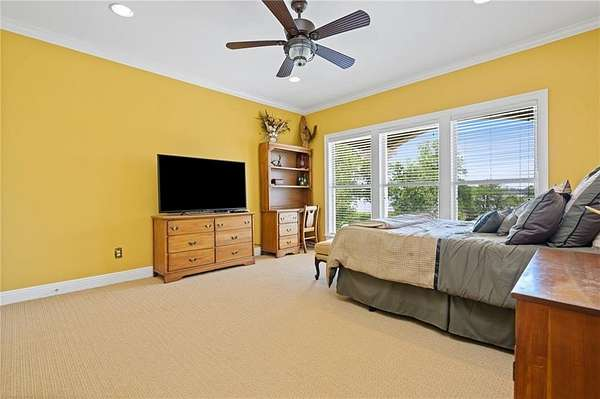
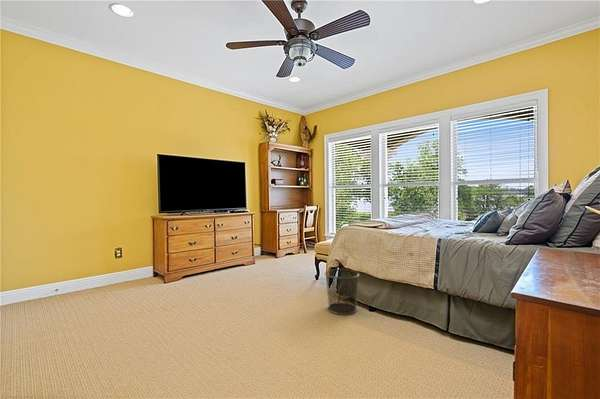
+ waste bin (342, 291)
